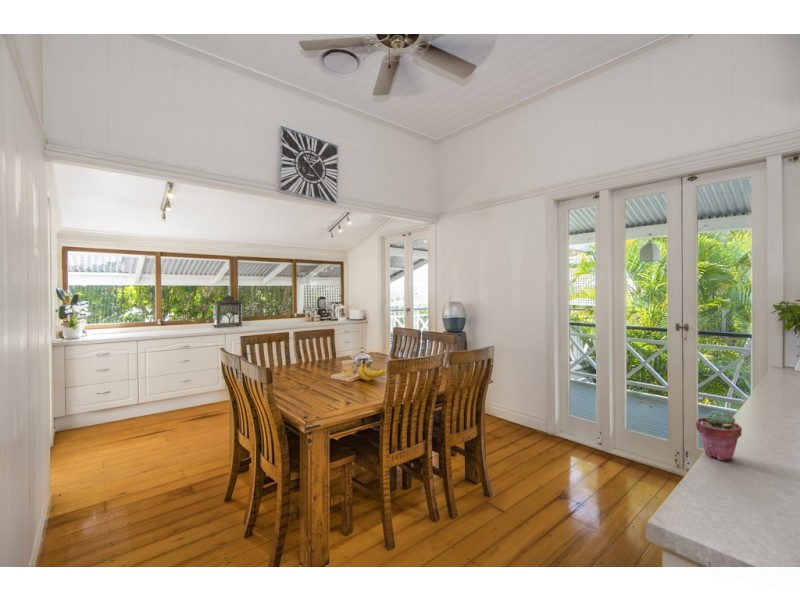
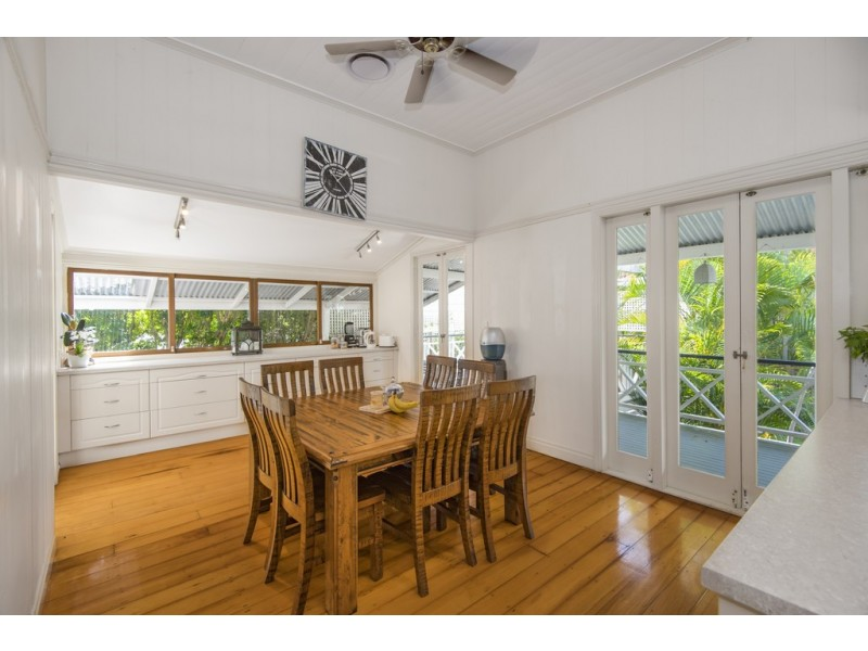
- potted succulent (718, 432)
